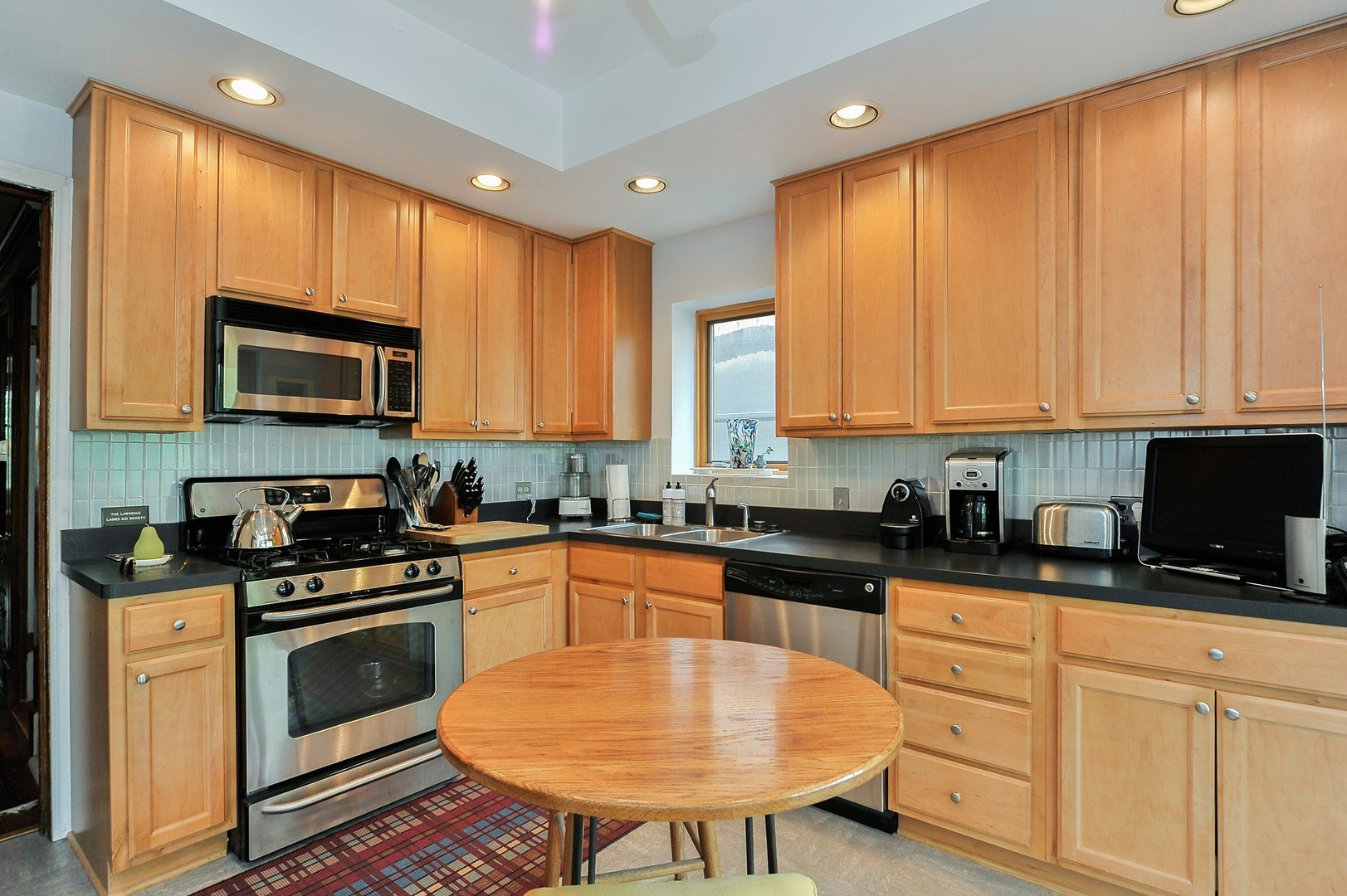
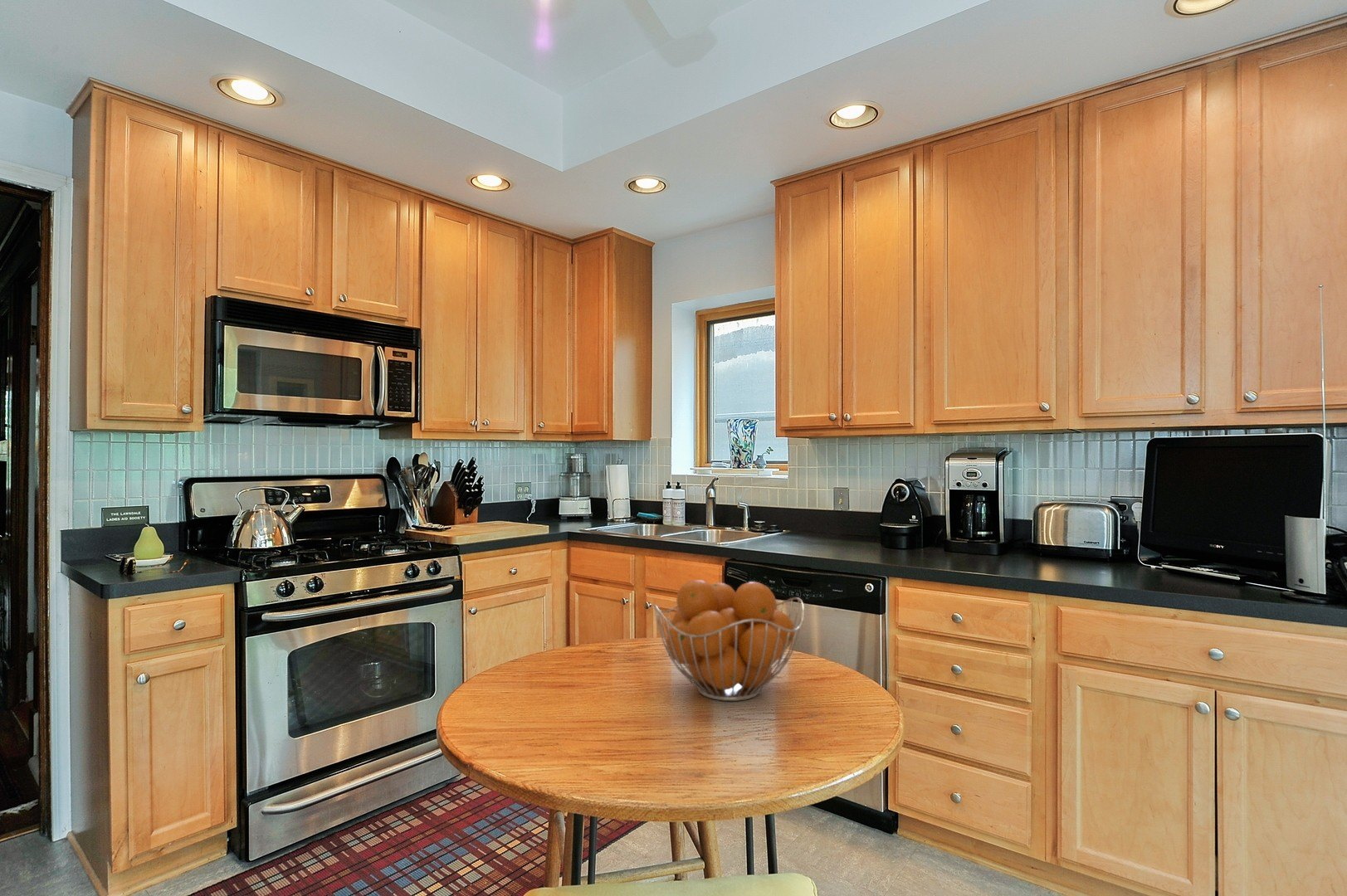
+ fruit basket (729, 635)
